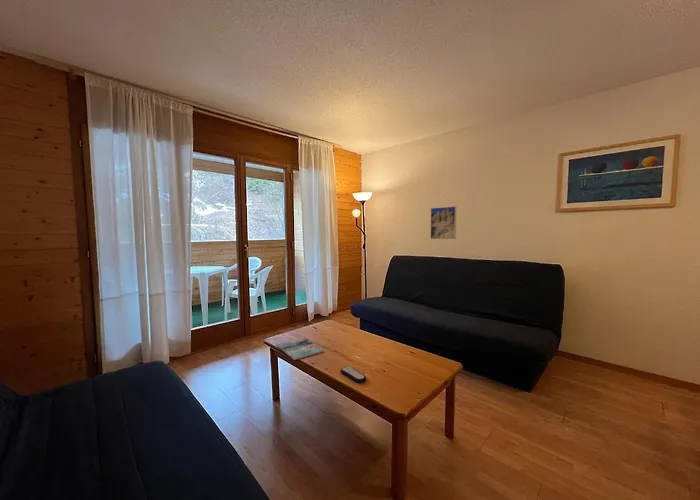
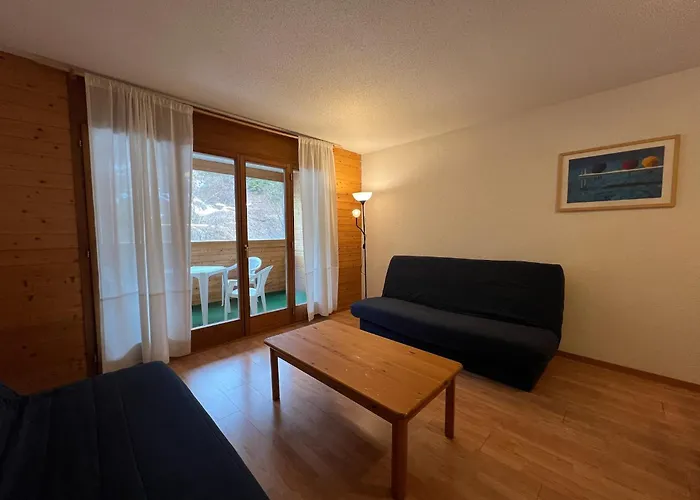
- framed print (442, 223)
- remote control (353, 374)
- magazine (299, 347)
